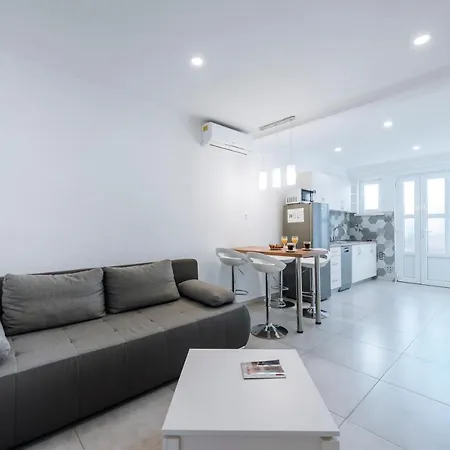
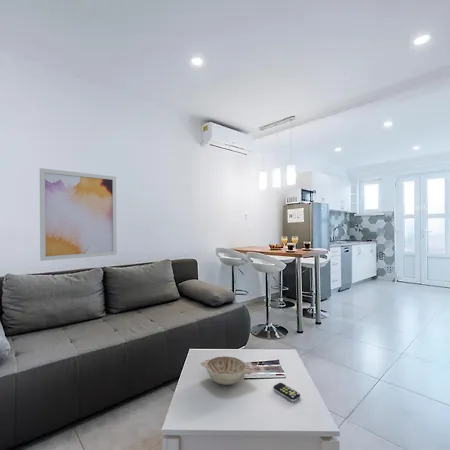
+ decorative bowl (226, 372)
+ remote control (286, 391)
+ wall art (81, 215)
